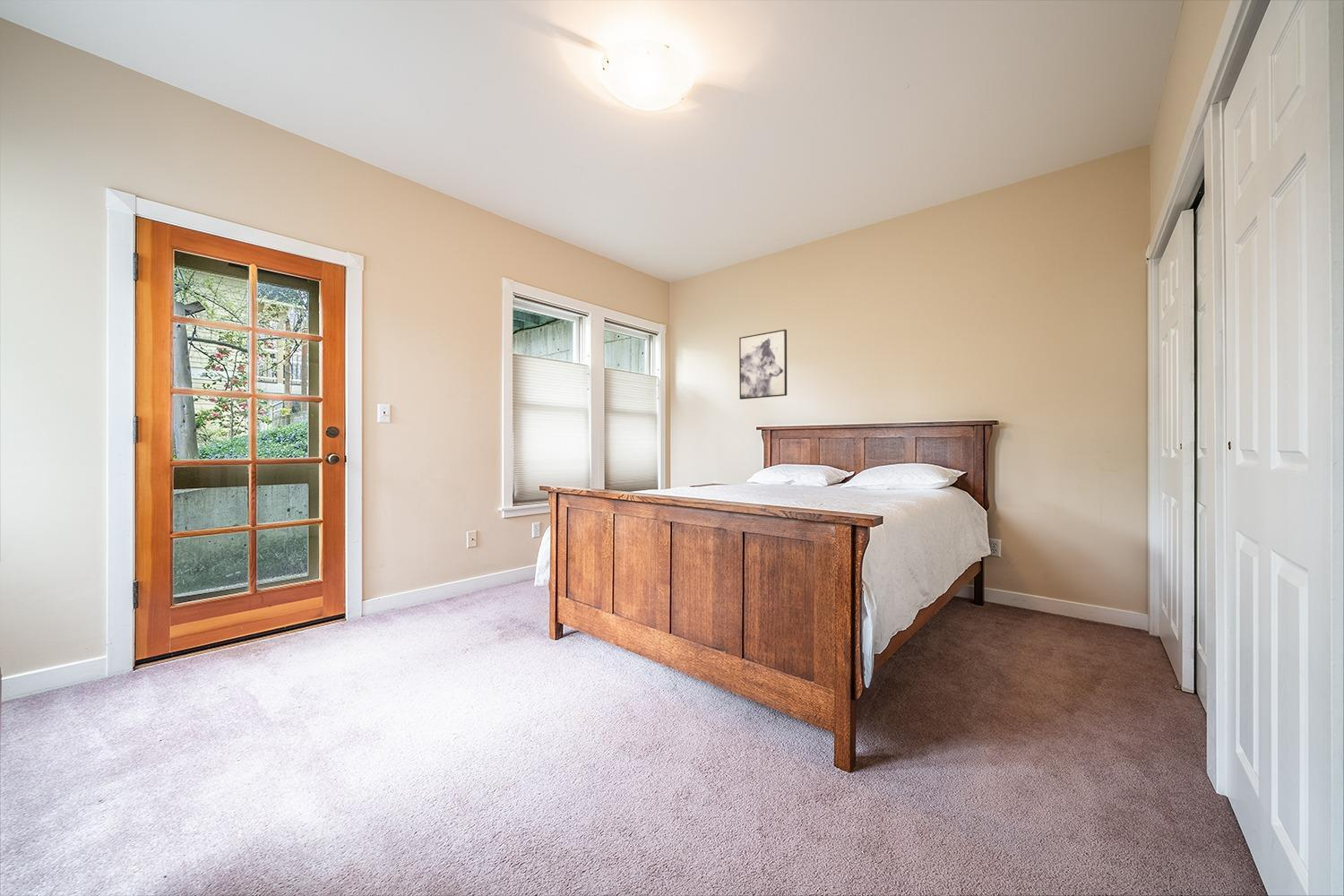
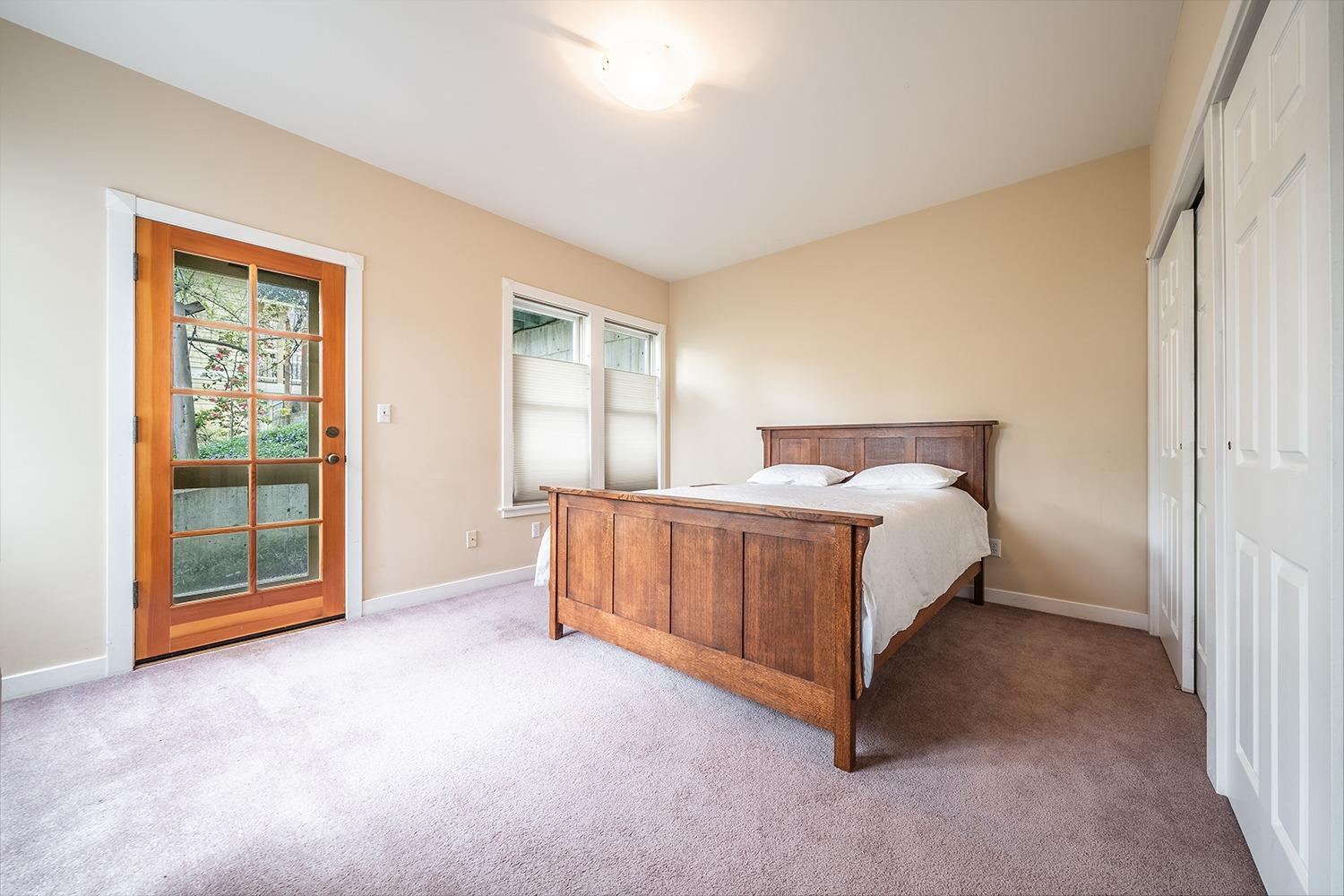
- wall art (762, 366)
